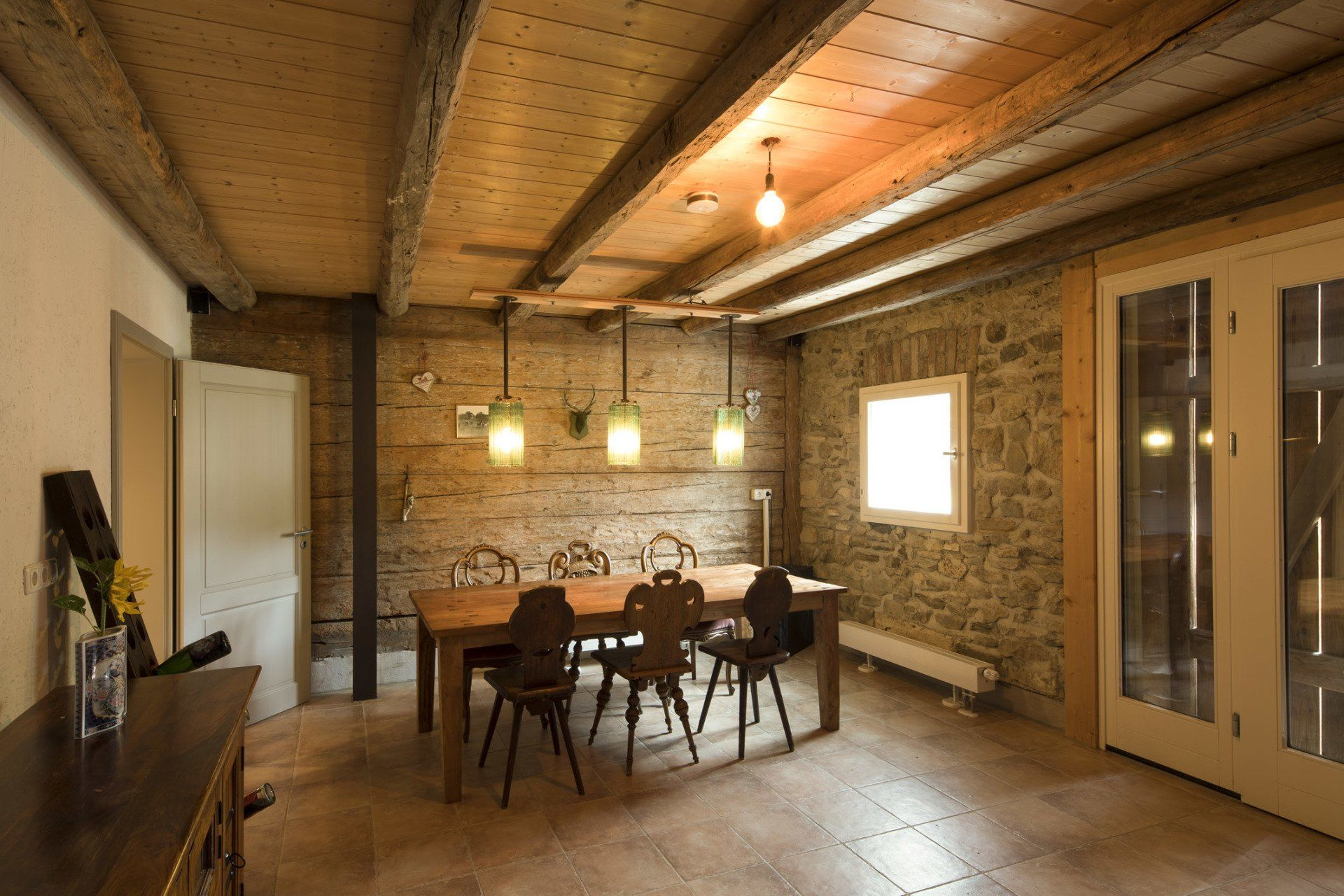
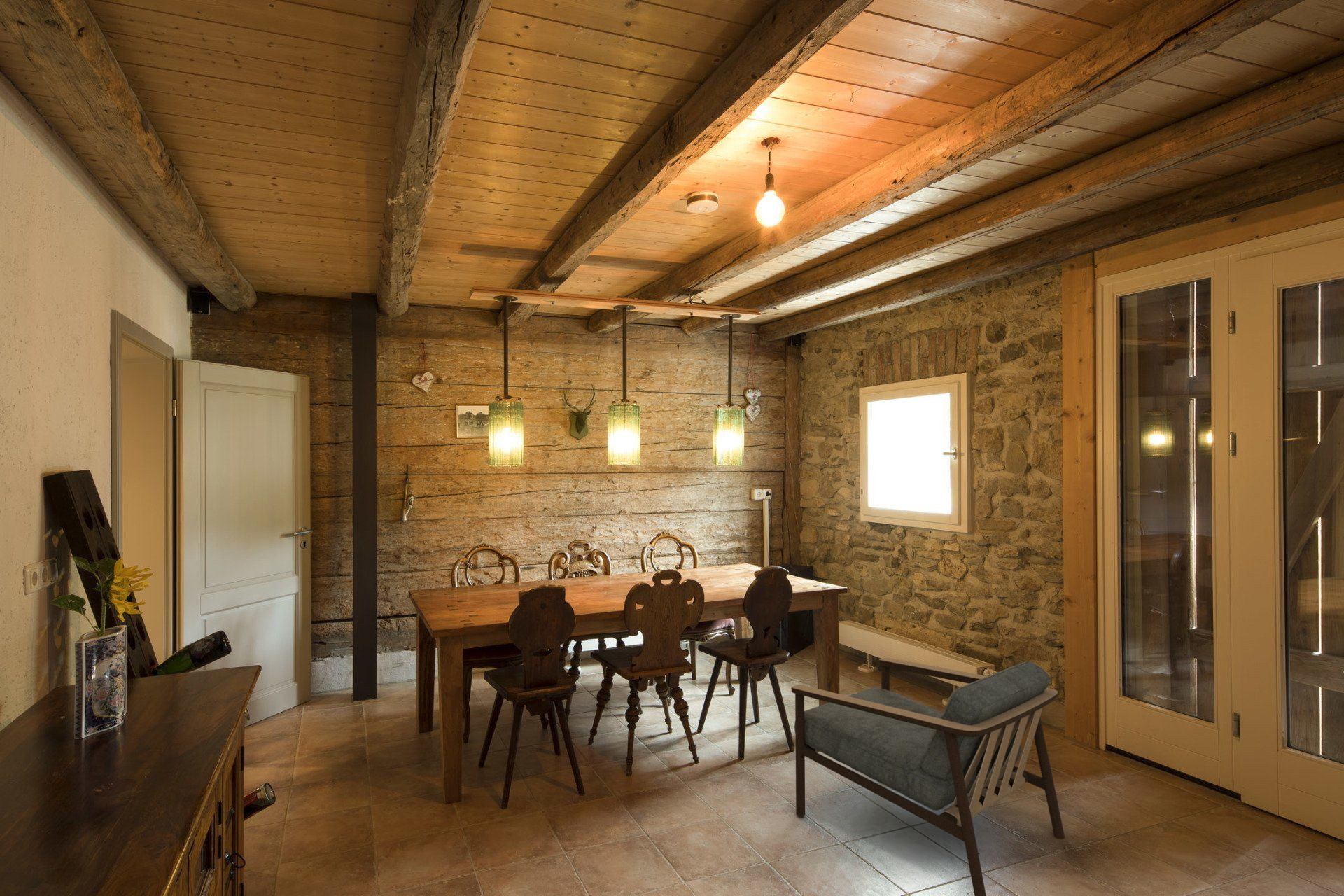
+ armchair (921, 740)
